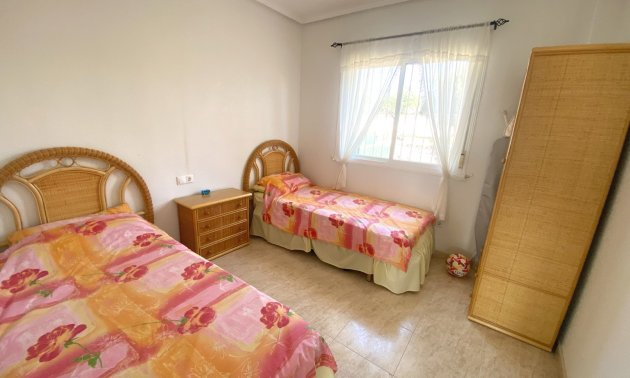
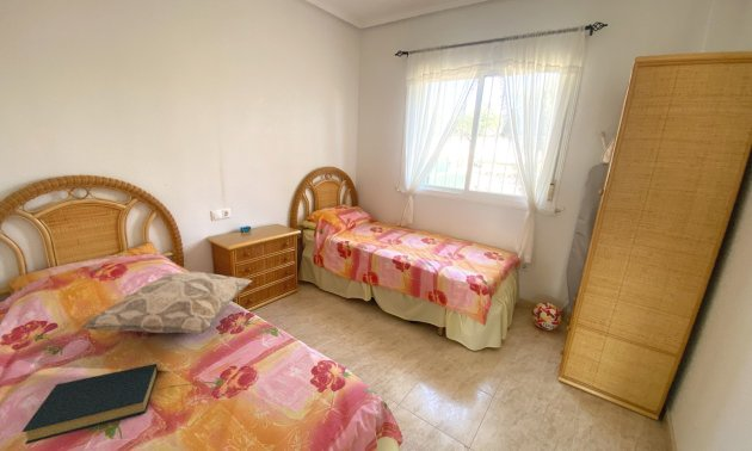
+ hardback book (99, 397)
+ decorative pillow (180, 299)
